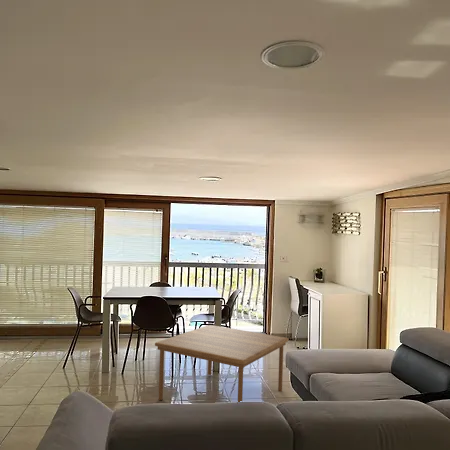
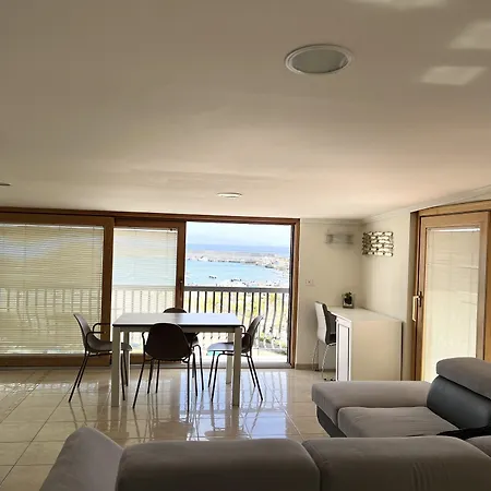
- coffee table (223, 363)
